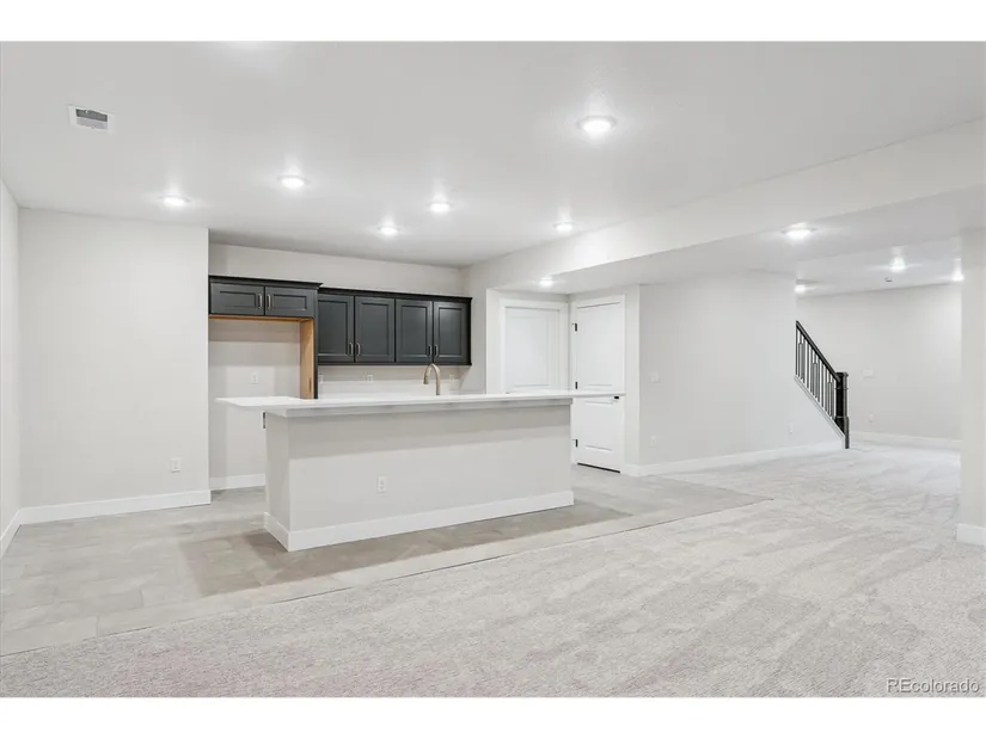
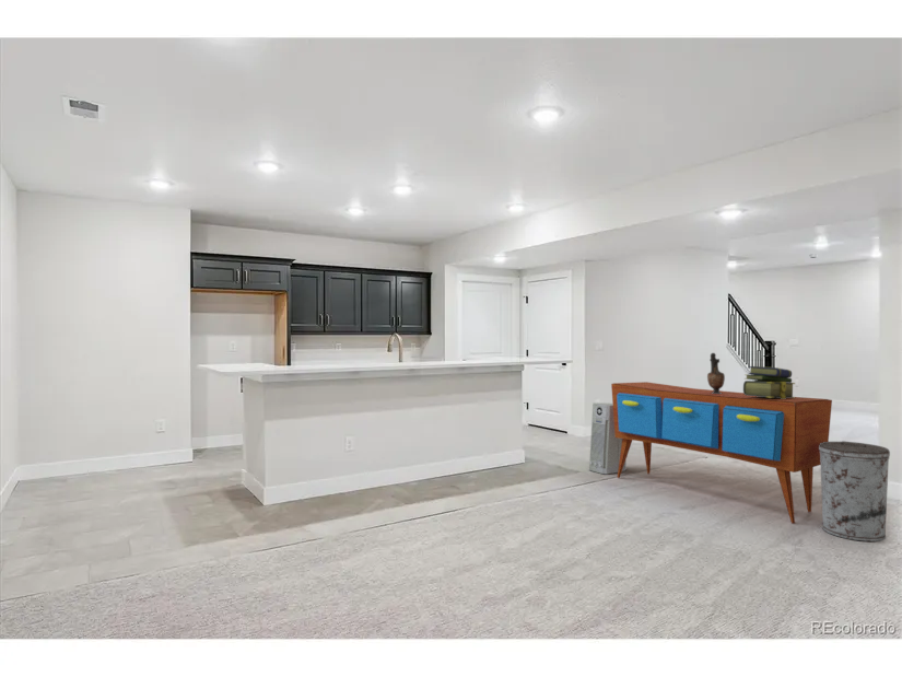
+ trash can (853, 487)
+ vase (715, 371)
+ air purifier (609, 436)
+ stack of books (769, 380)
+ sideboard (703, 442)
